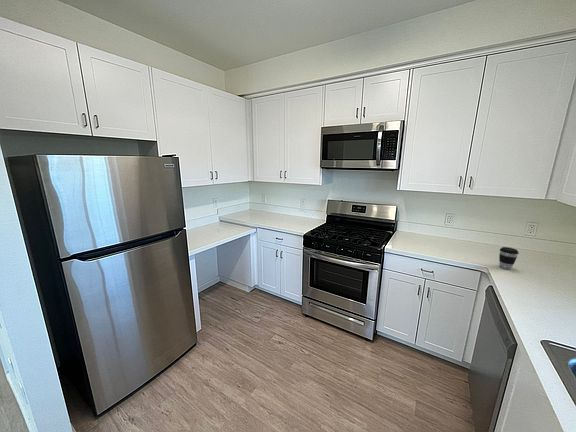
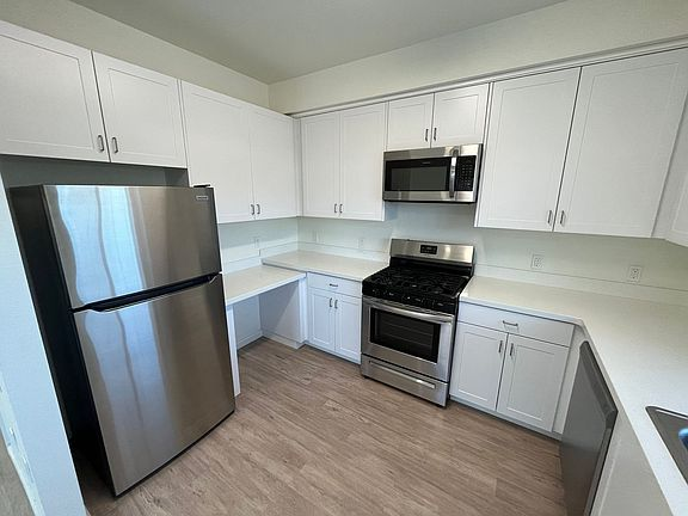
- coffee cup (507, 258)
